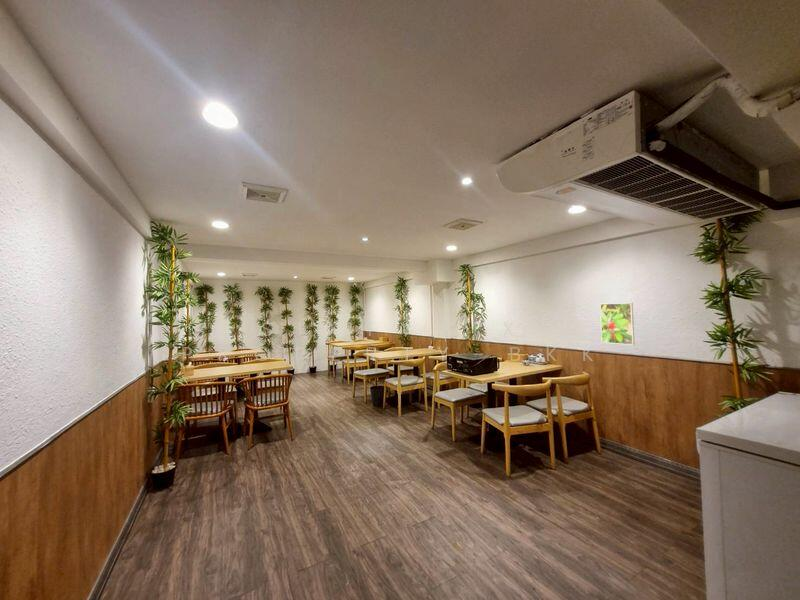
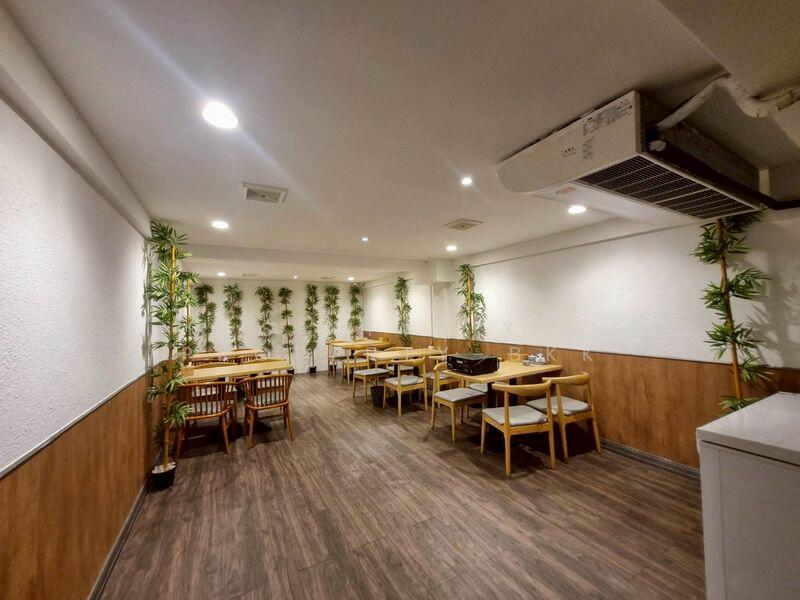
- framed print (616, 323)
